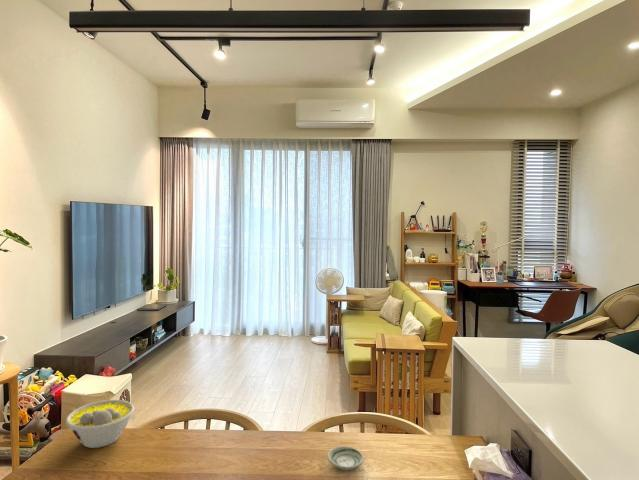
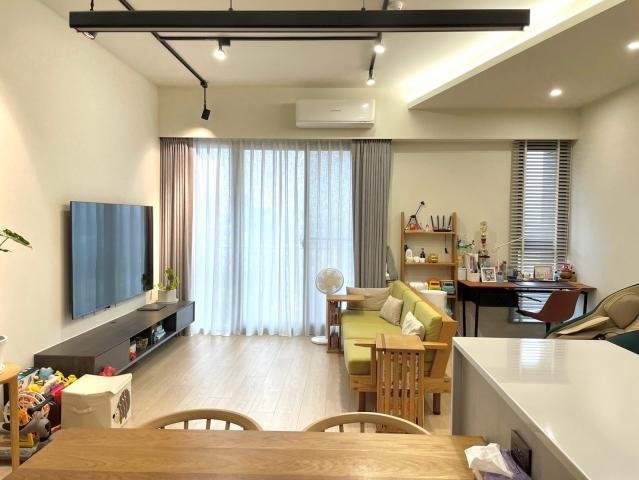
- saucer (345, 460)
- bowl (101, 422)
